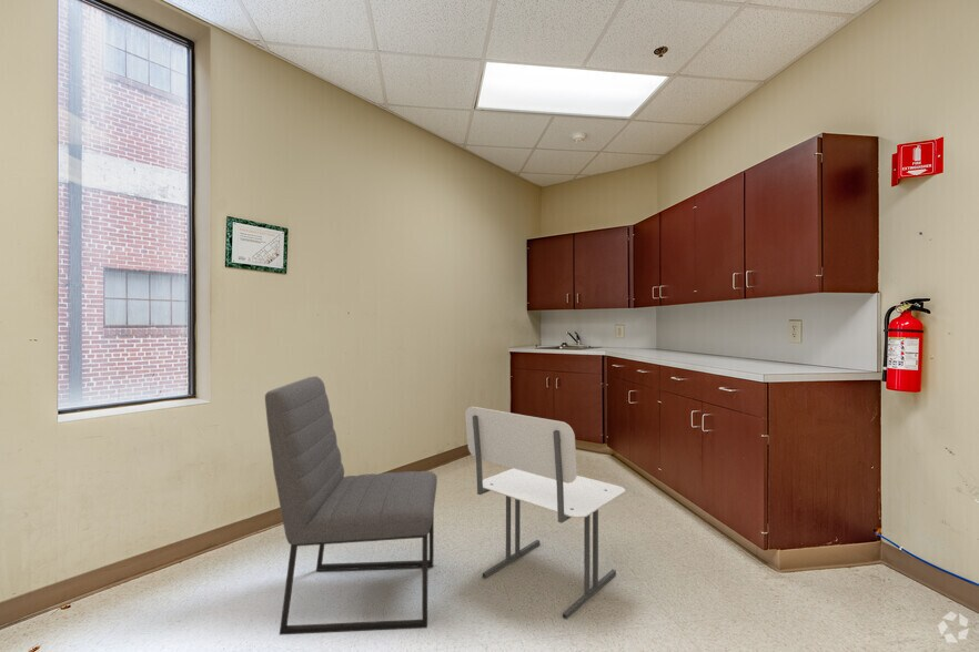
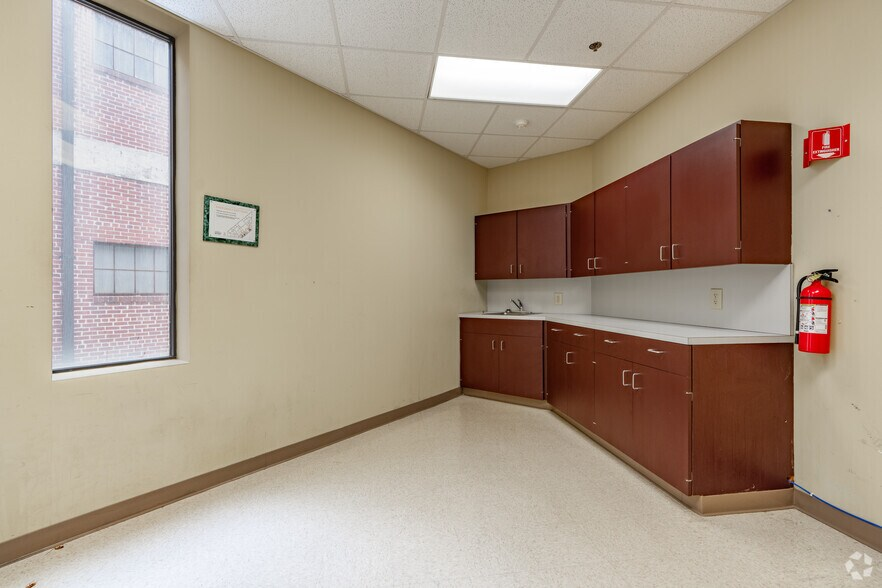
- chair (361, 488)
- chair (544, 492)
